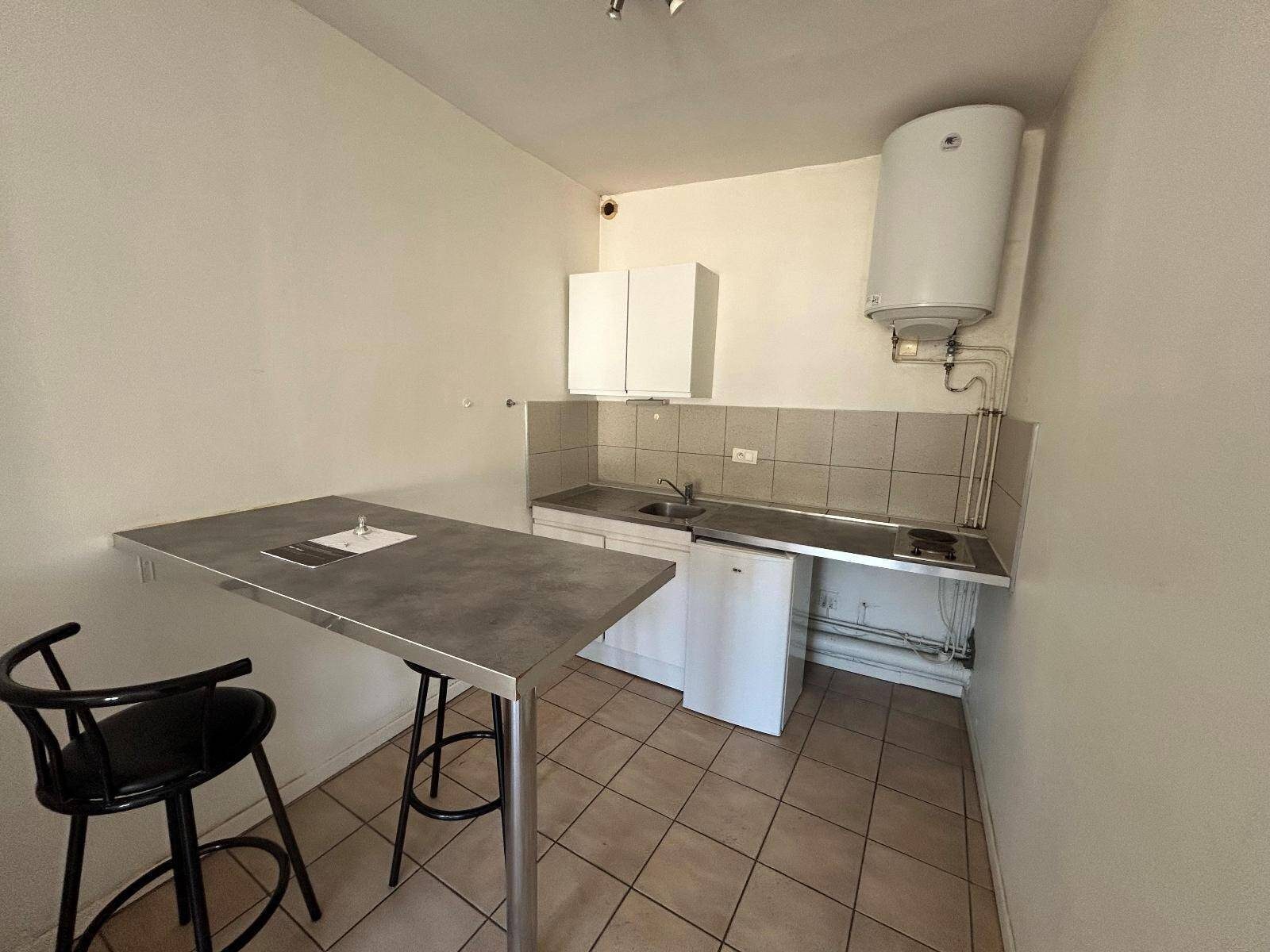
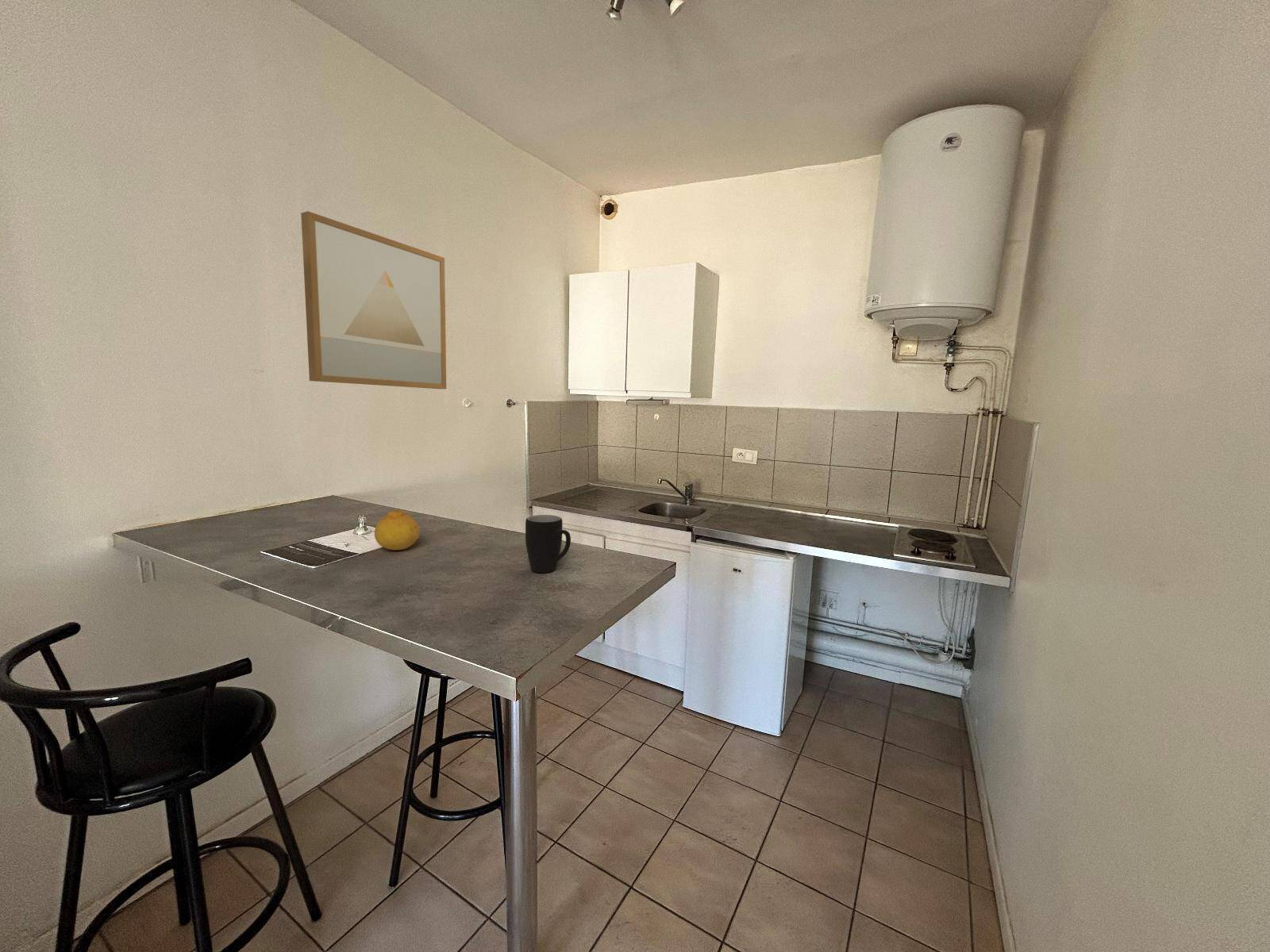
+ mug (549, 545)
+ fruit (397, 529)
+ wall art (383, 313)
